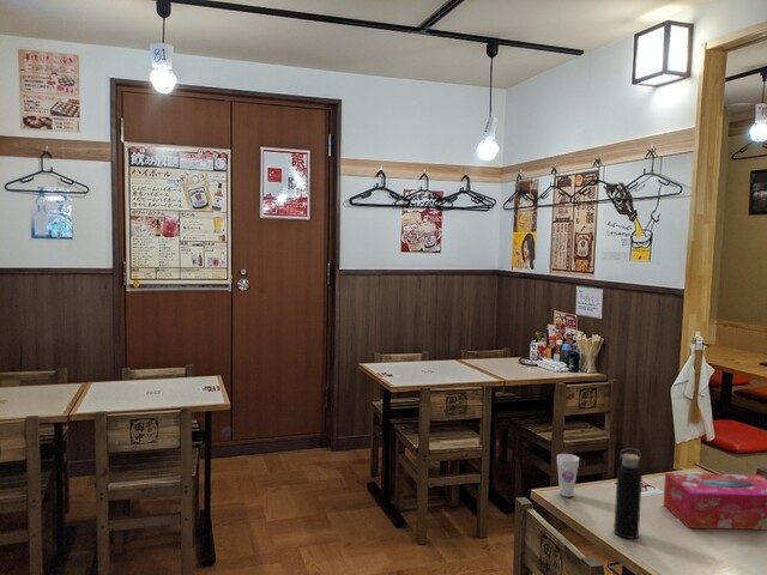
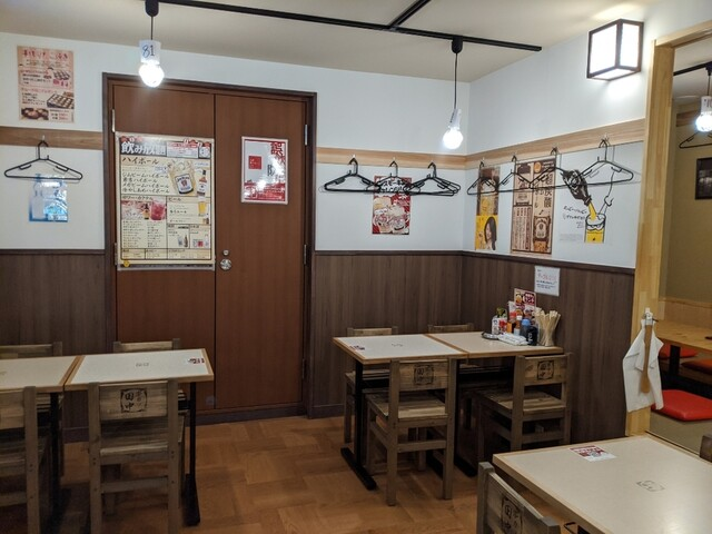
- cup (567, 476)
- tissue box (725, 500)
- water bottle (628, 490)
